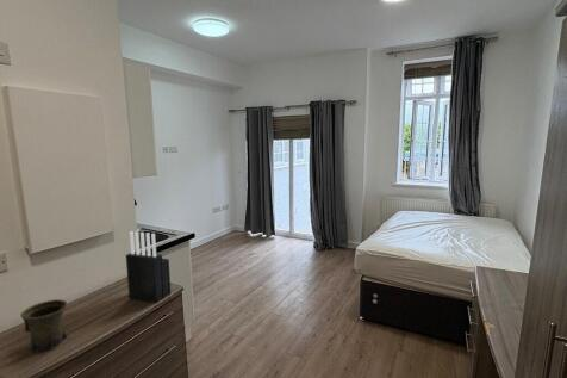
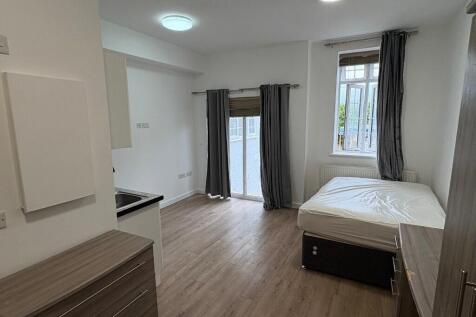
- knife block (149, 262)
- mug (45, 326)
